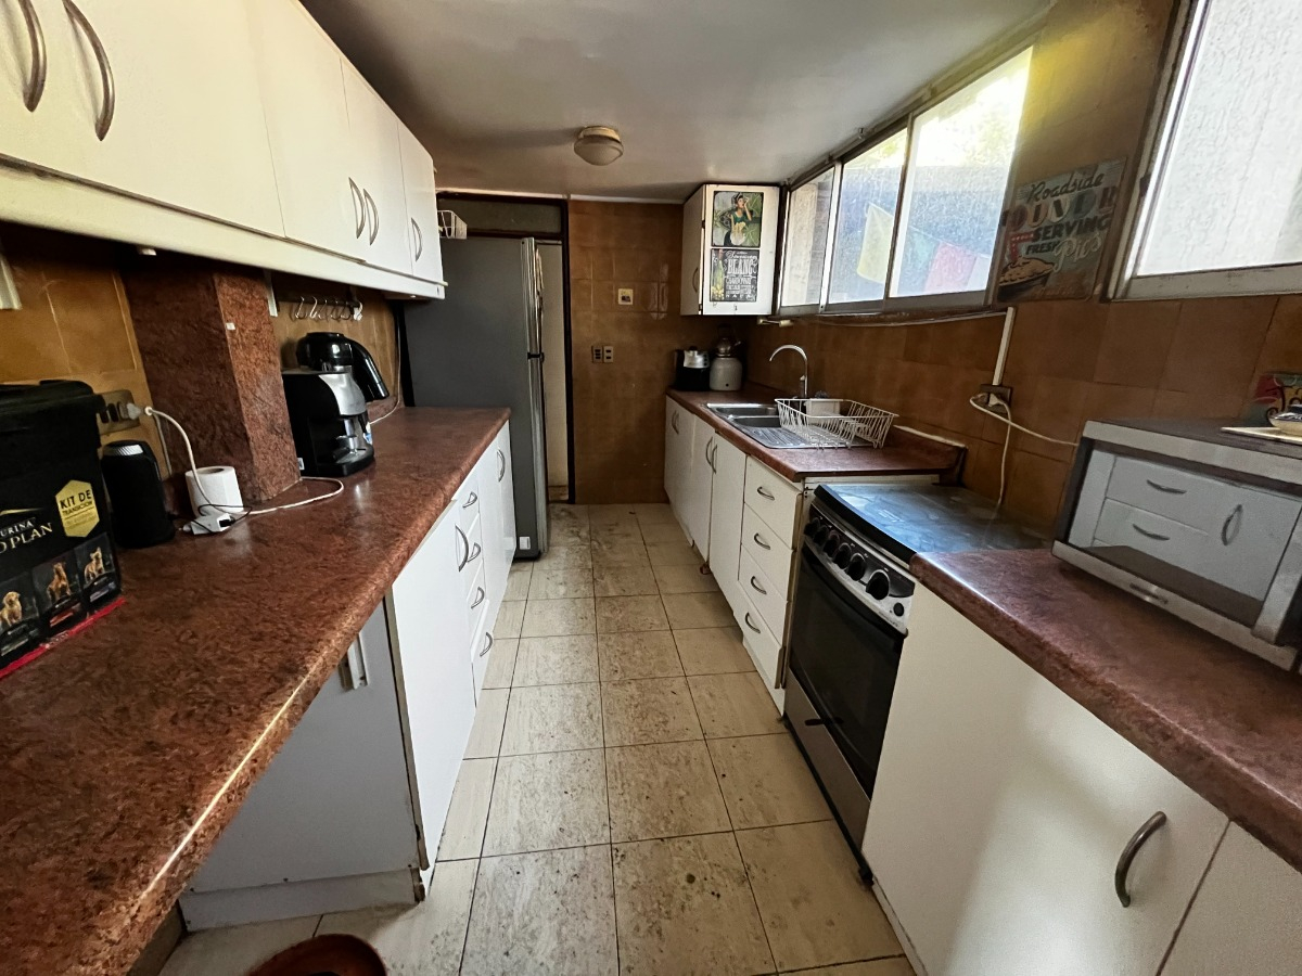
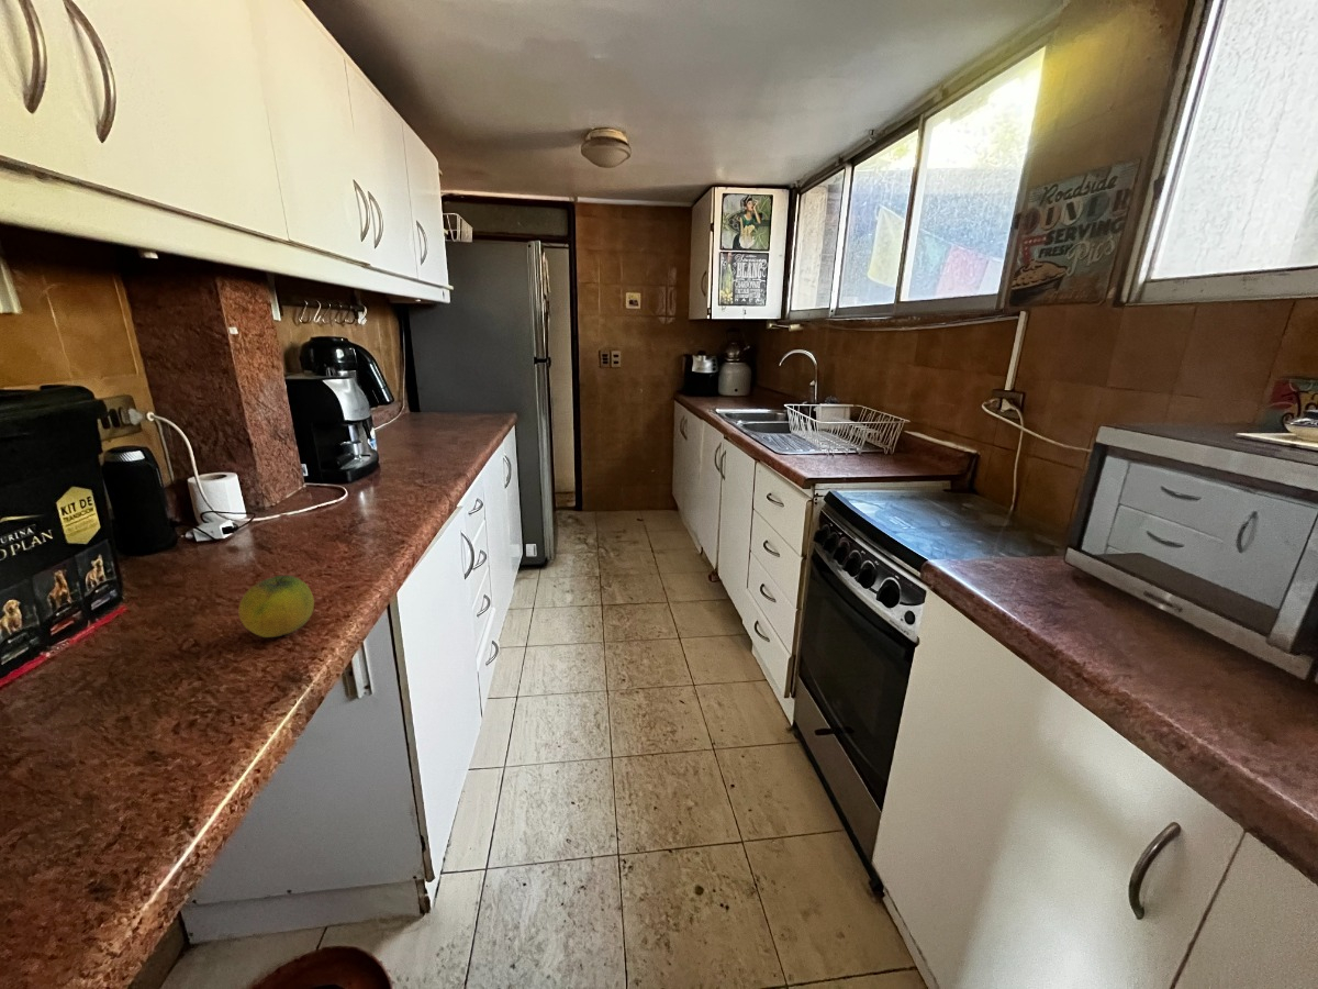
+ fruit (277, 605)
